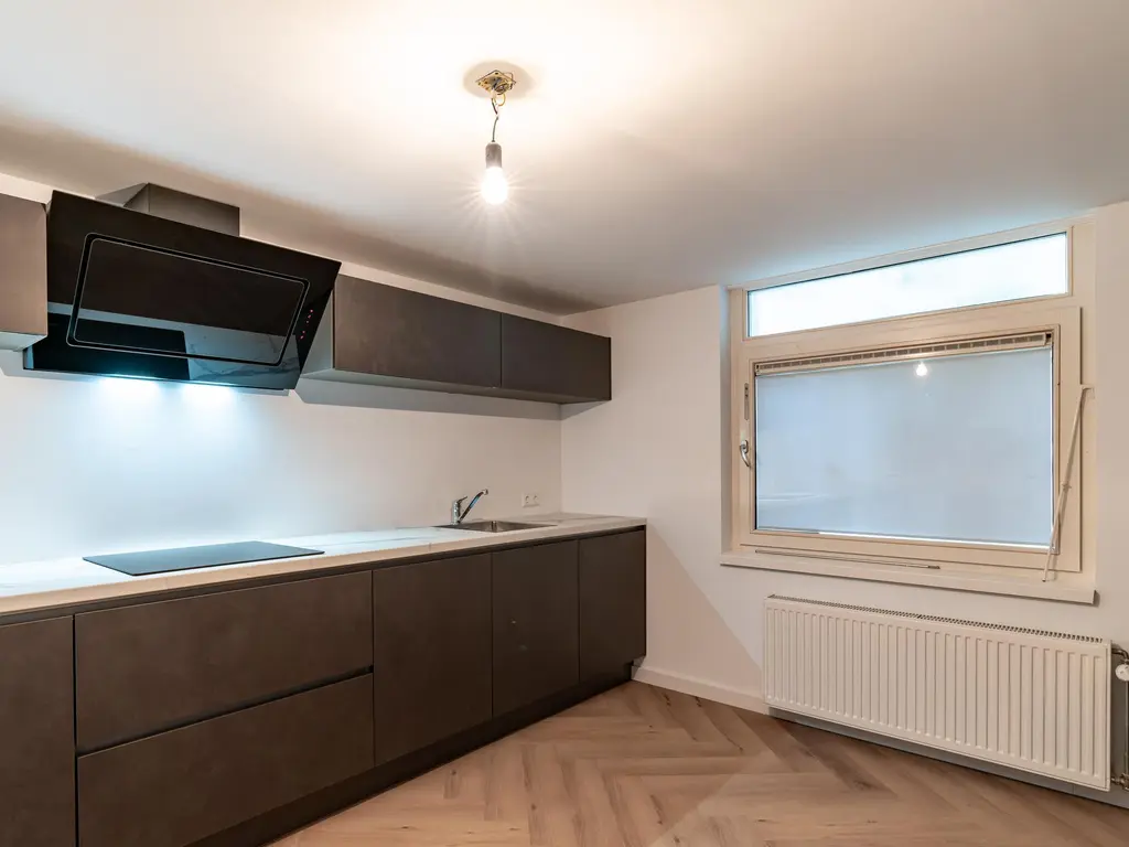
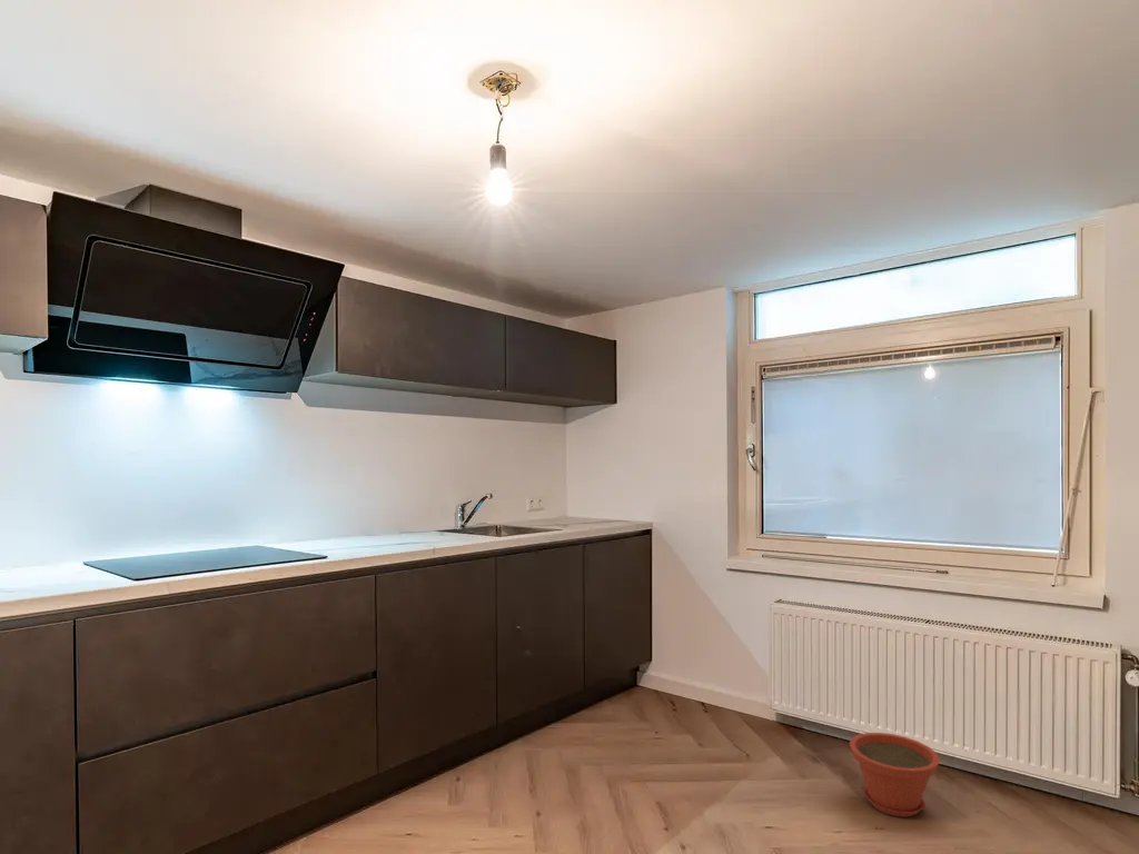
+ plant pot (893, 777)
